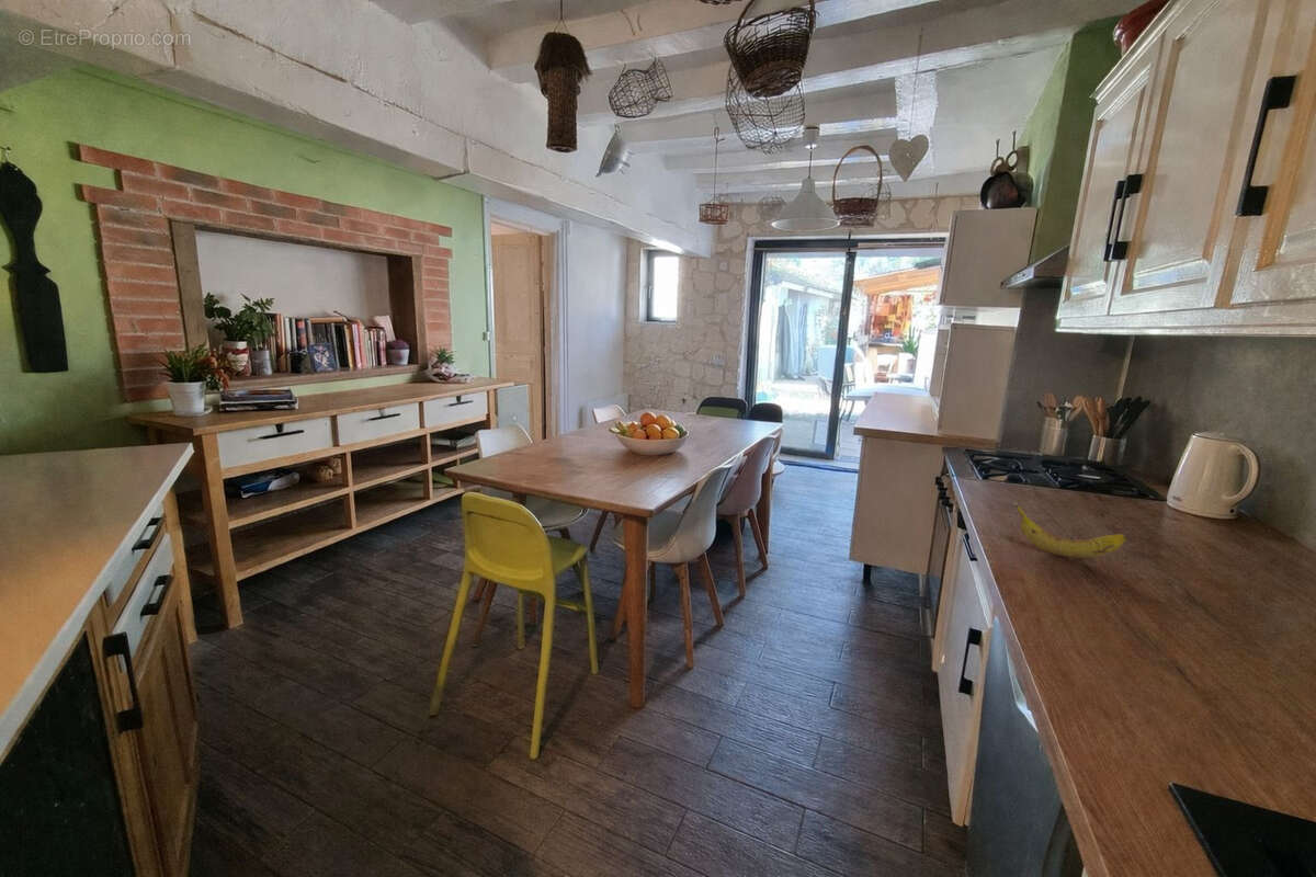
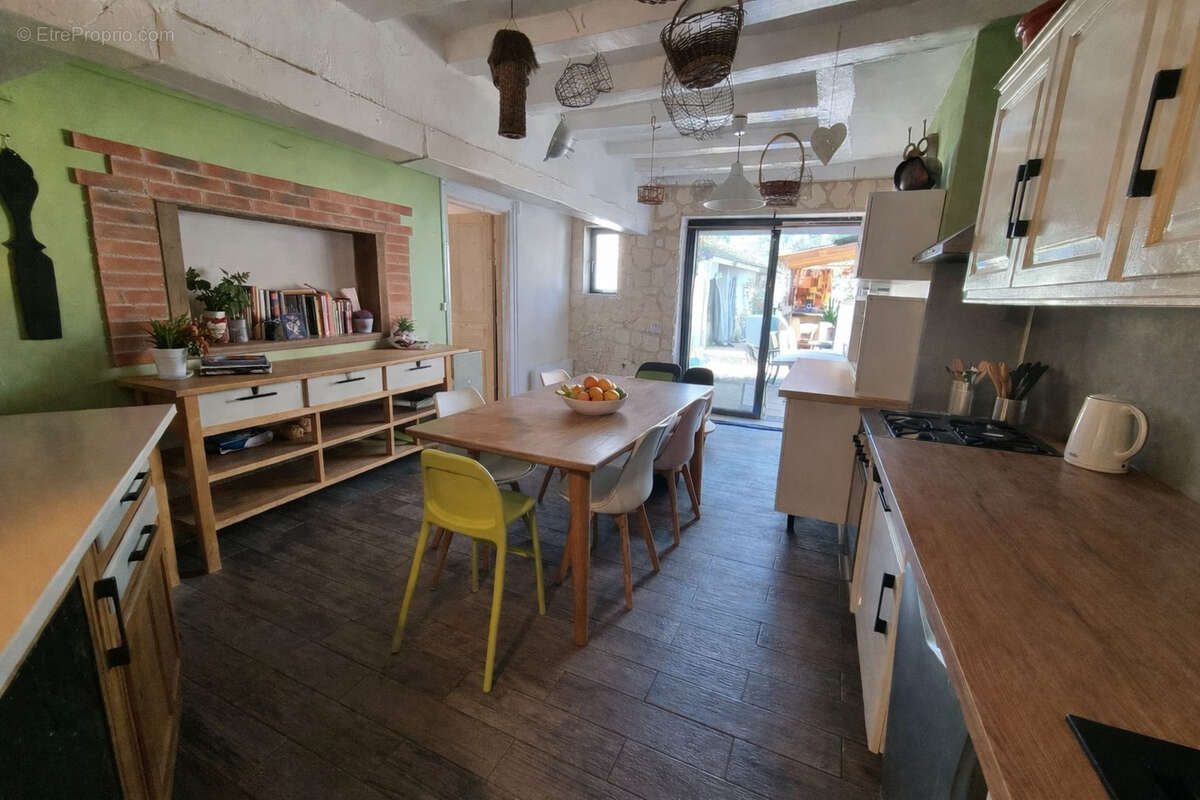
- fruit (1058, 537)
